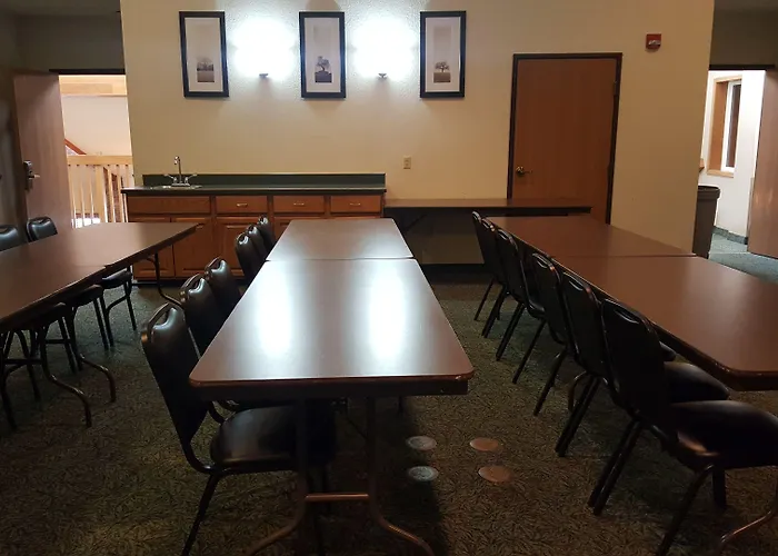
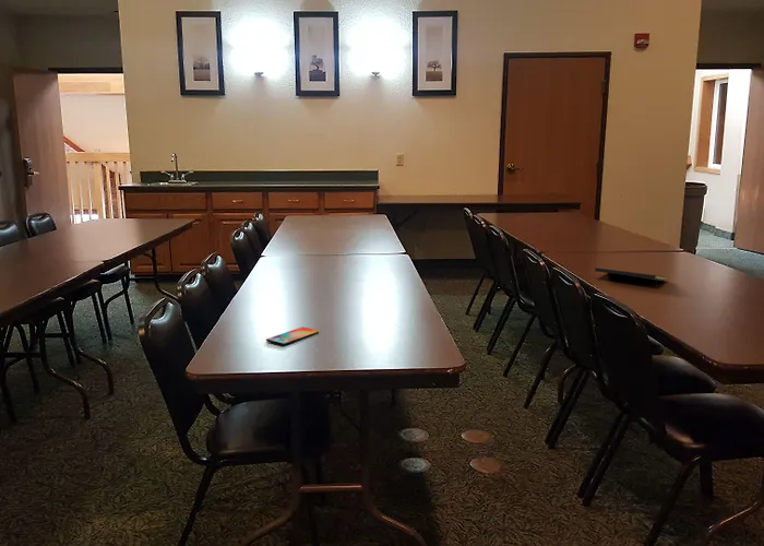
+ smartphone (293, 335)
+ notepad (630, 274)
